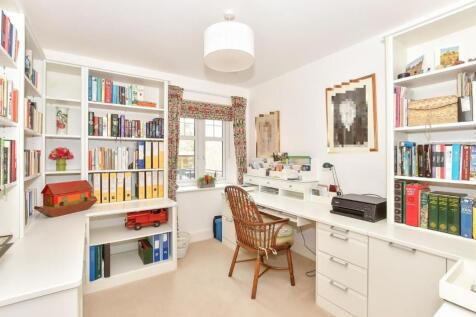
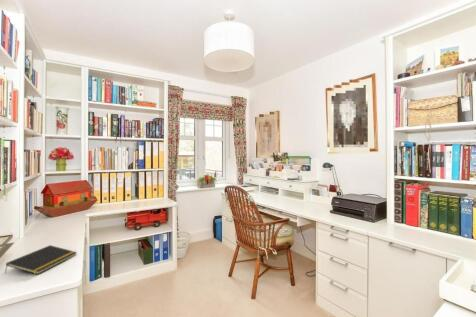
+ notepad (44, 258)
